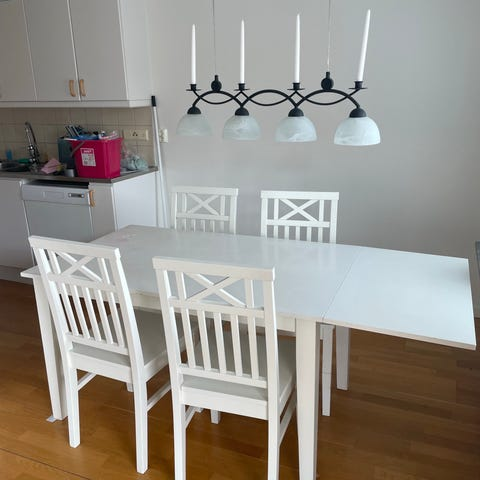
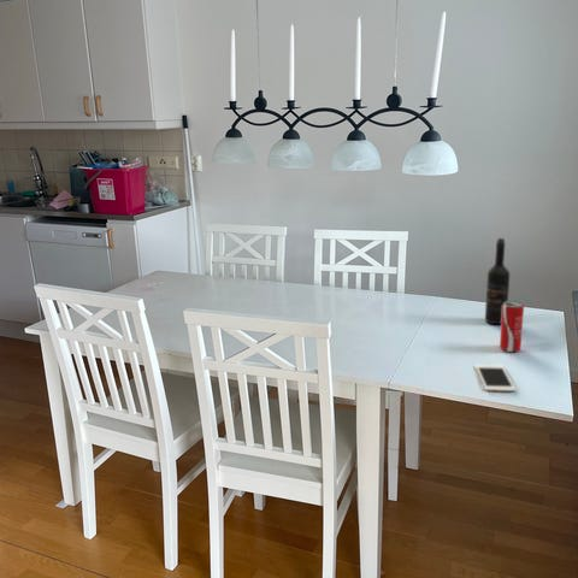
+ beverage can (511, 326)
+ wine bottle (497, 281)
+ cell phone (494, 377)
